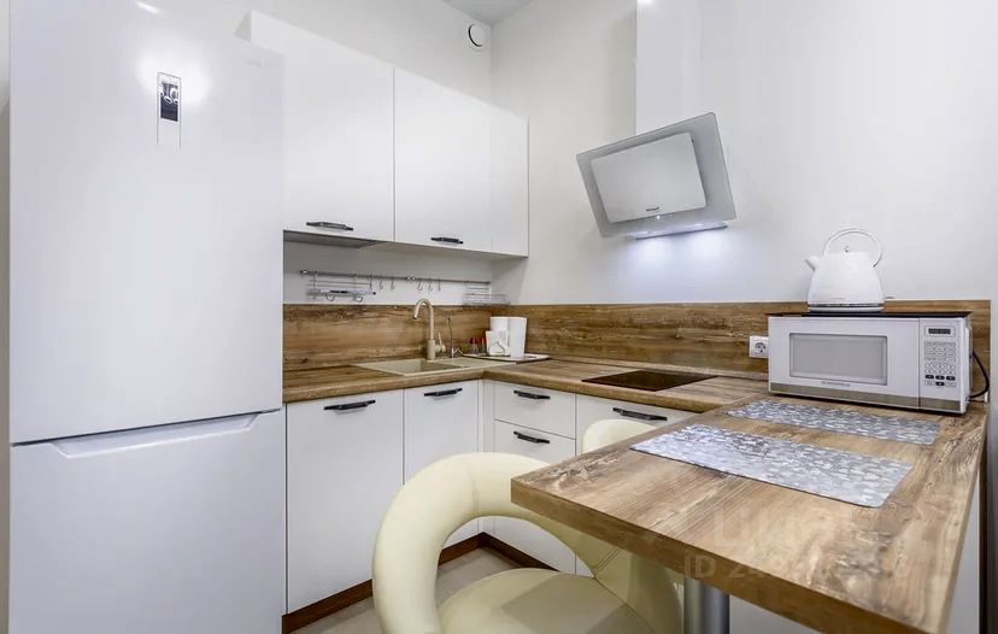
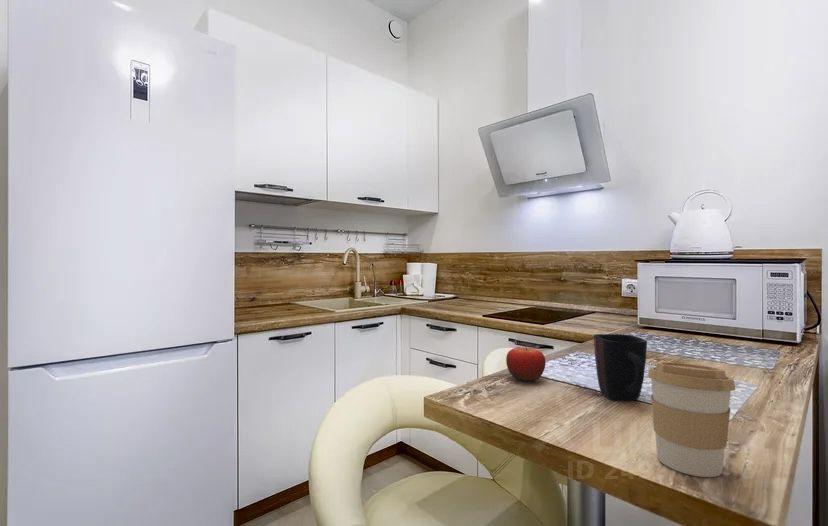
+ fruit (525, 360)
+ mug (625, 368)
+ coffee cup (688, 412)
